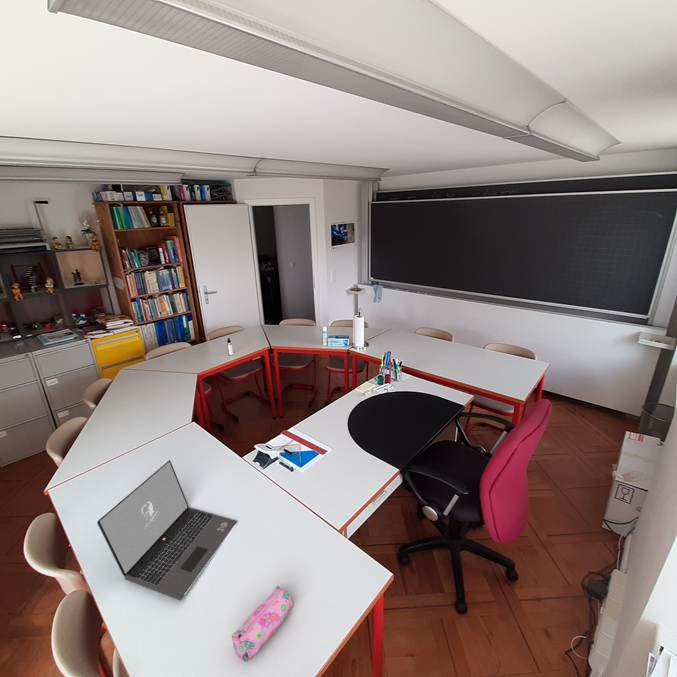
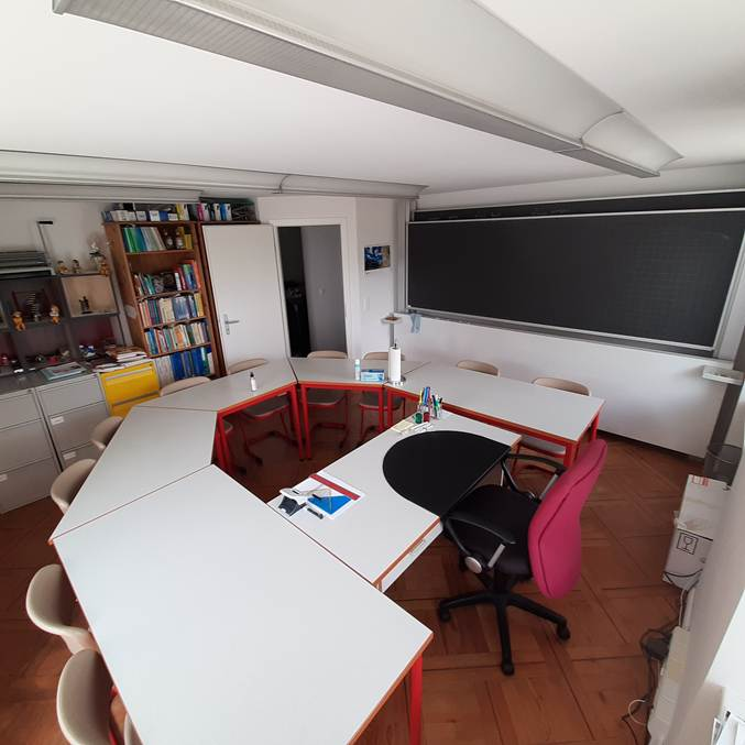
- pencil case (263, 621)
- laptop (174, 522)
